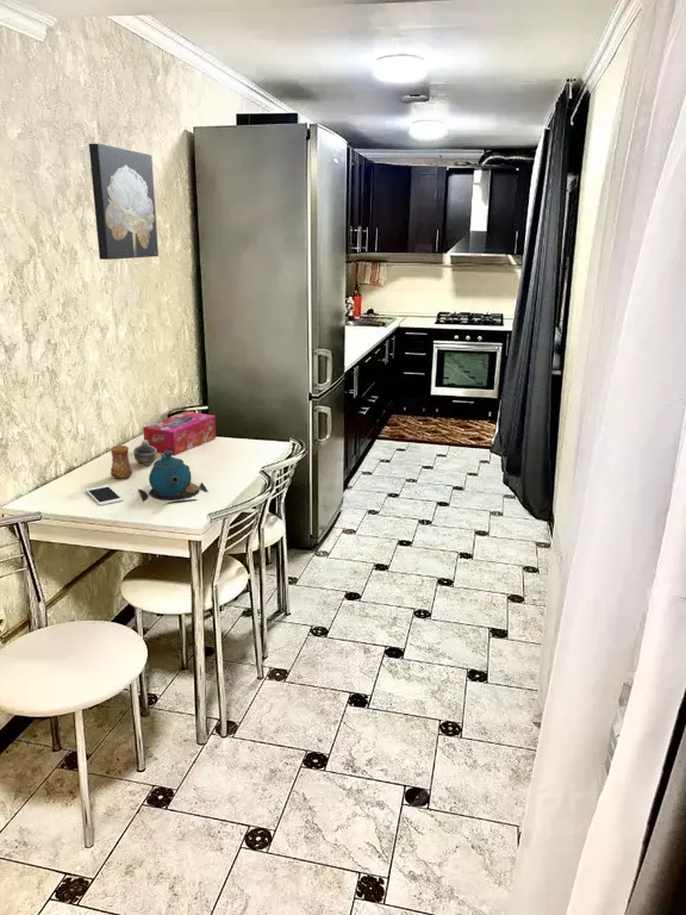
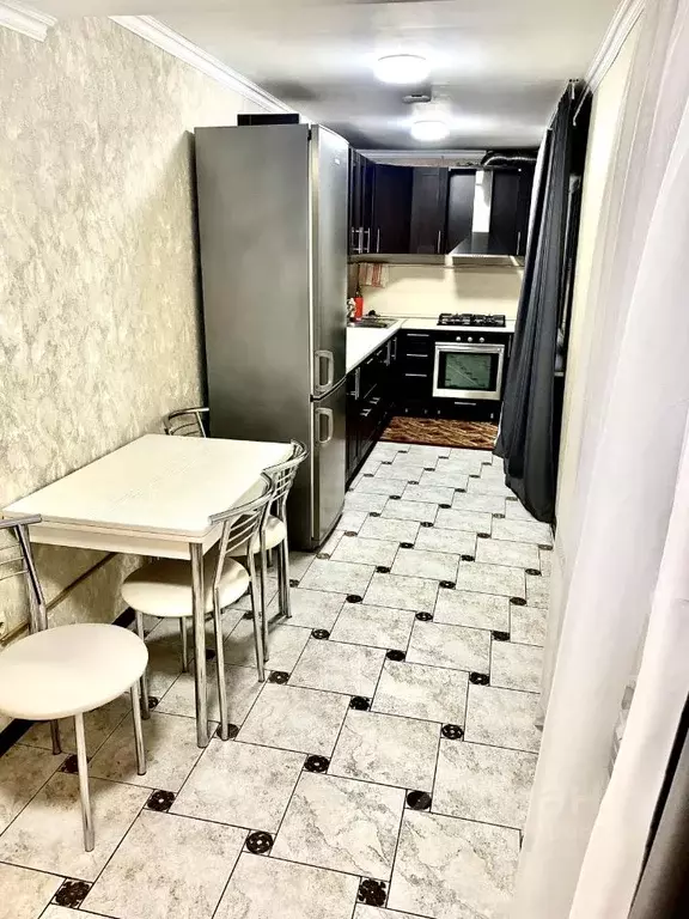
- cup (120, 462)
- cup (145, 453)
- teapot (172, 471)
- tissue box (180, 432)
- wall art (126, 205)
- cell phone (104, 494)
